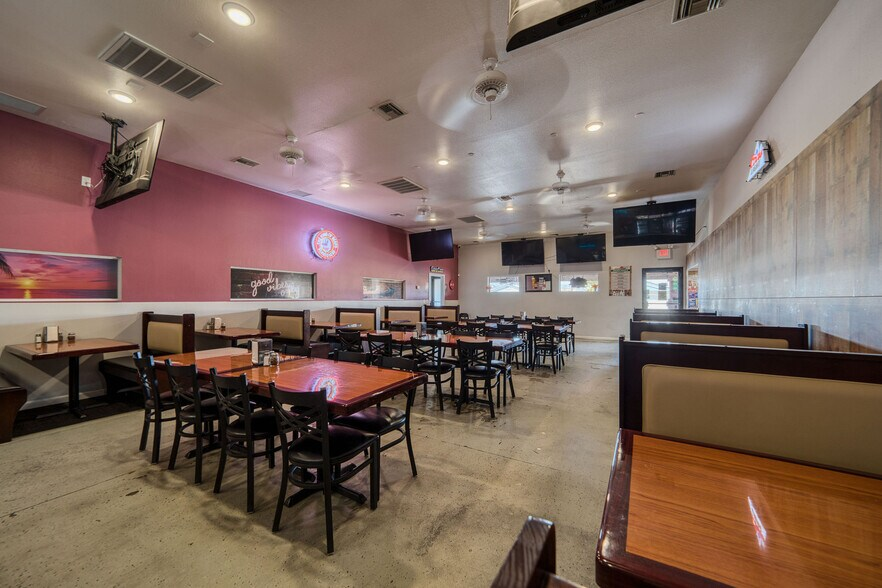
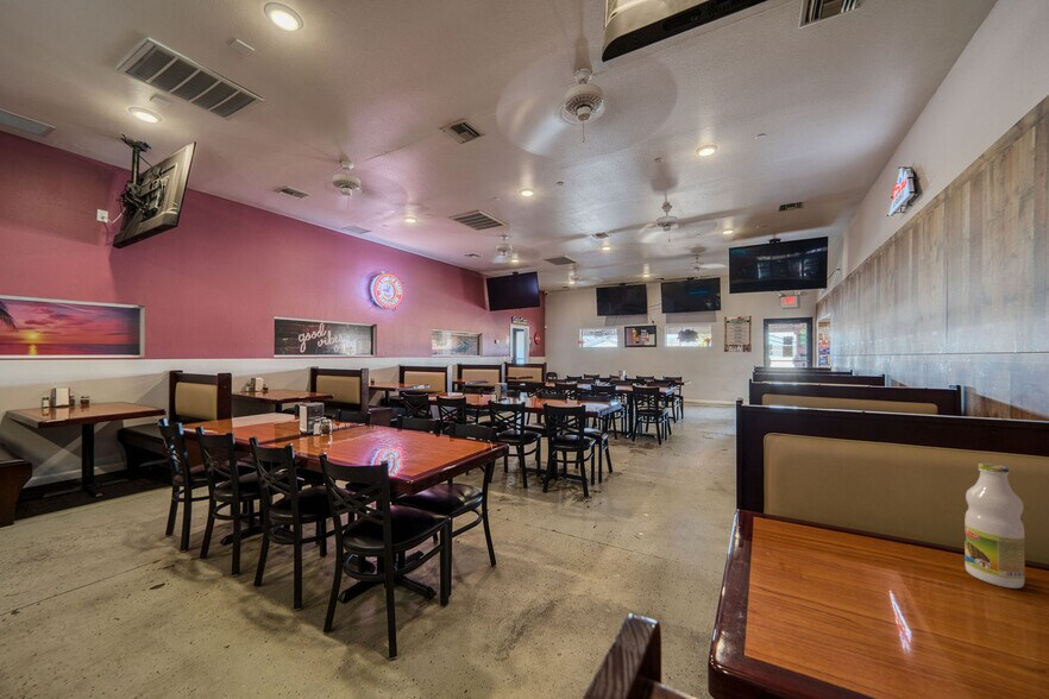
+ bottle (993, 521)
